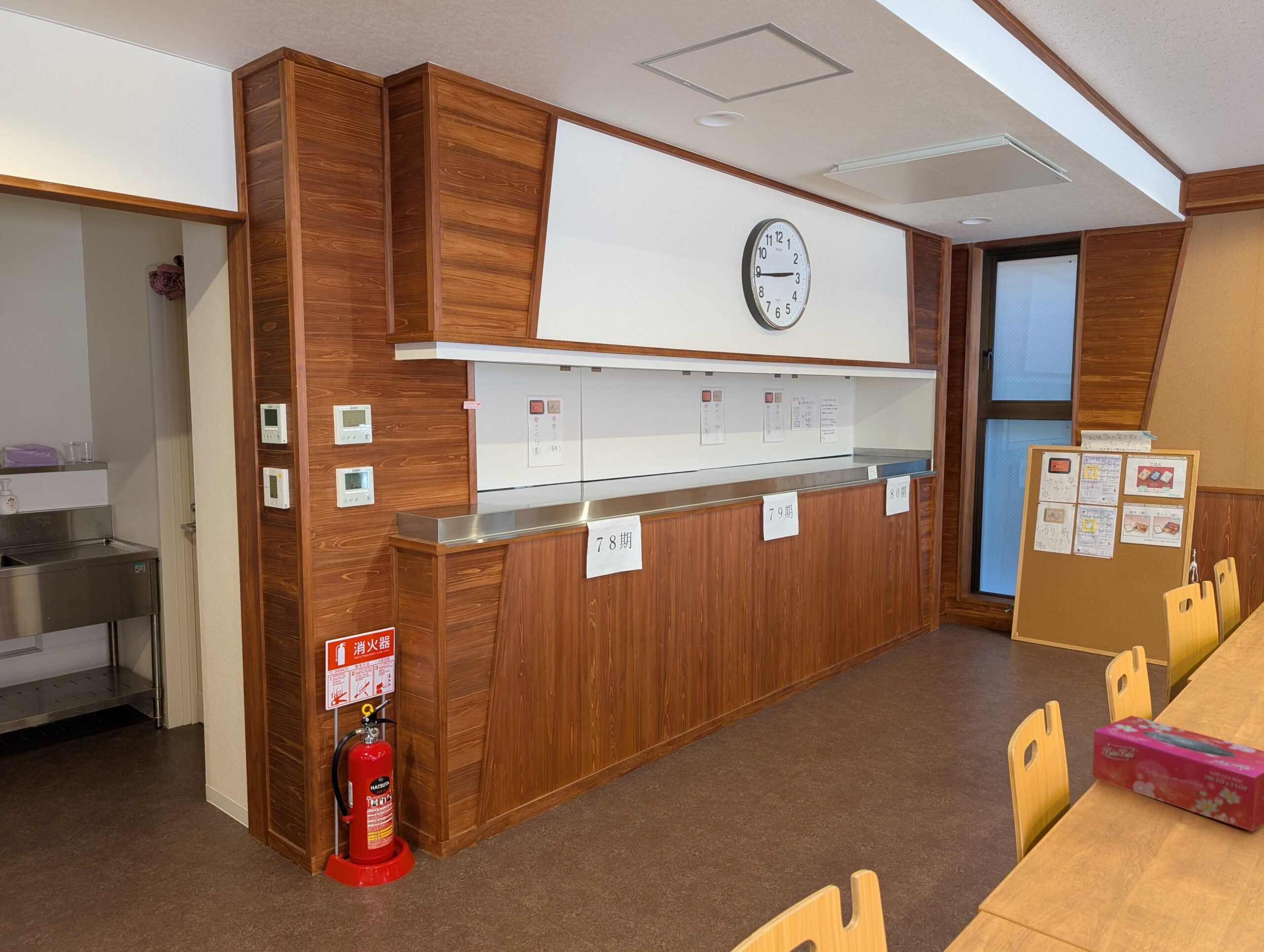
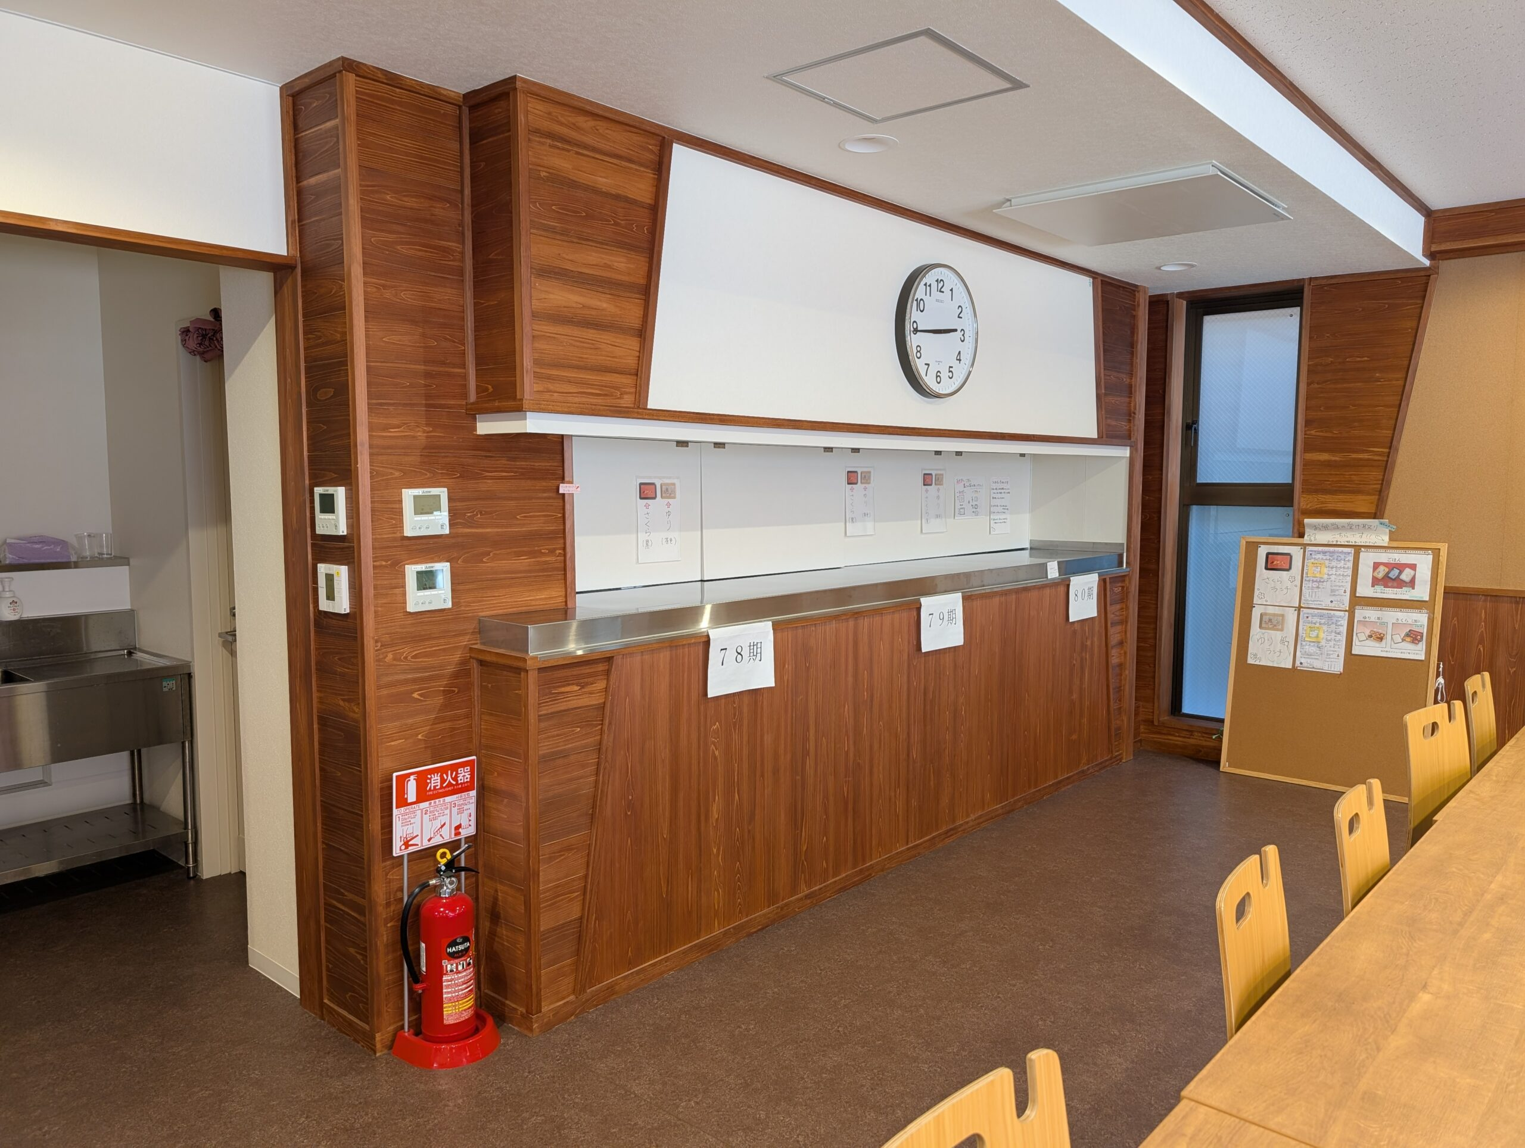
- tissue box (1186, 768)
